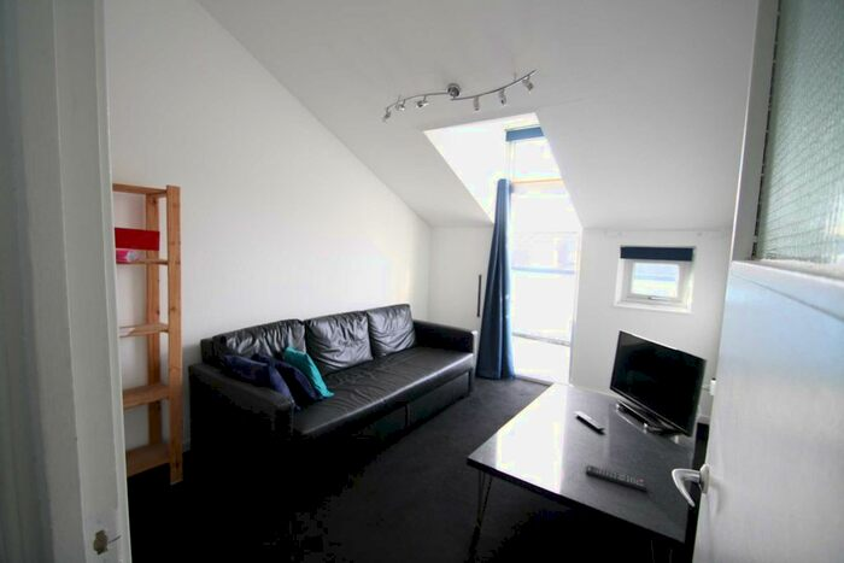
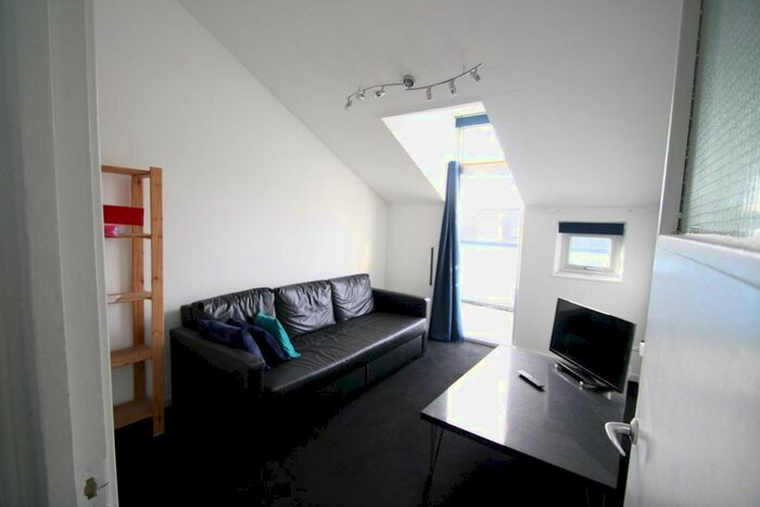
- remote control (615, 477)
